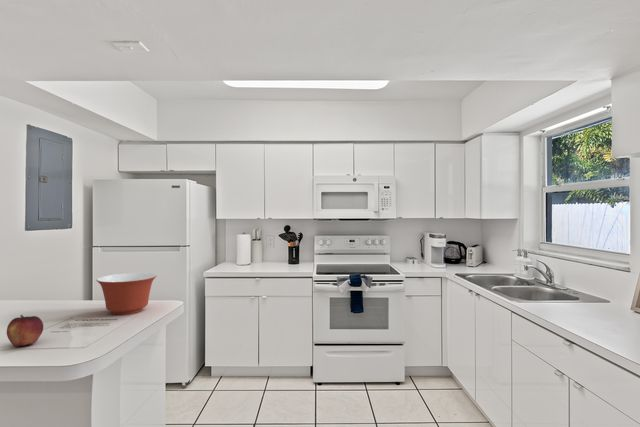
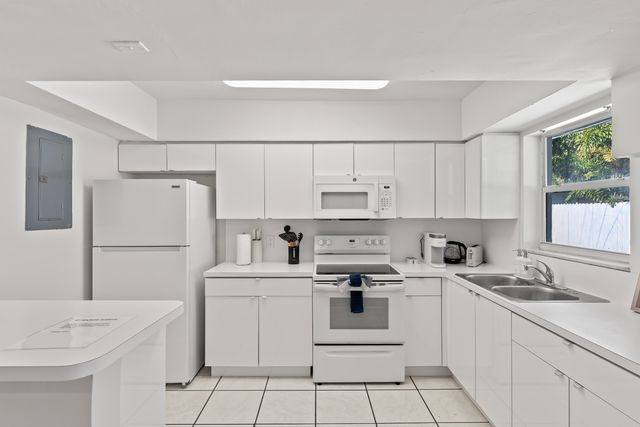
- fruit (25, 329)
- mixing bowl (127, 293)
